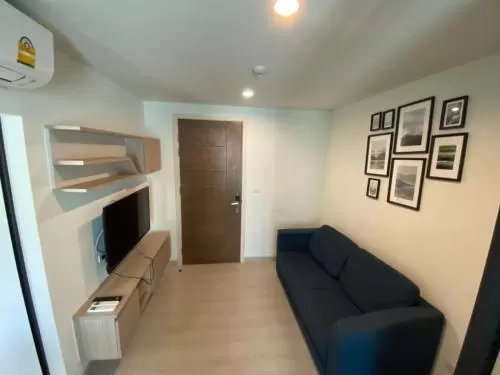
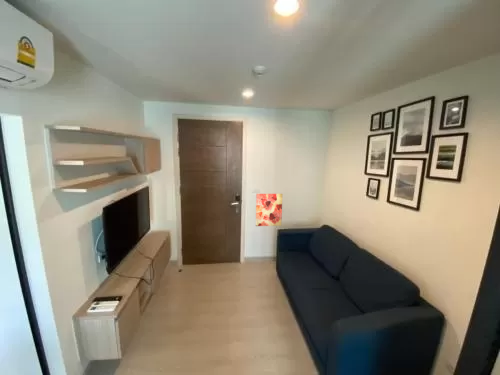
+ wall art (269, 209)
